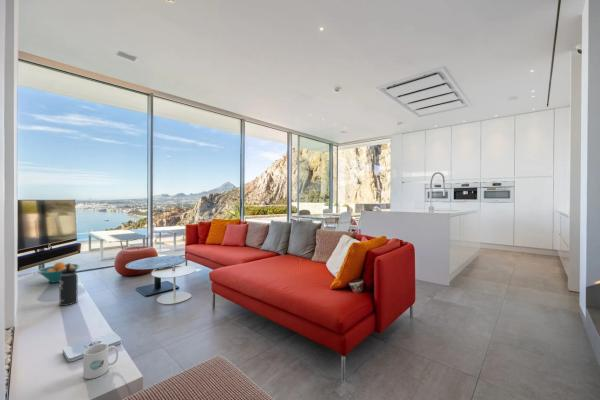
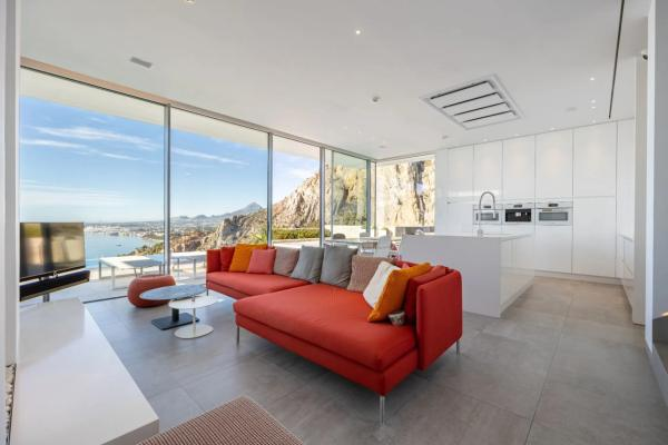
- notepad (93, 345)
- fruit bowl (59, 271)
- mug (101, 358)
- thermos bottle (69, 283)
